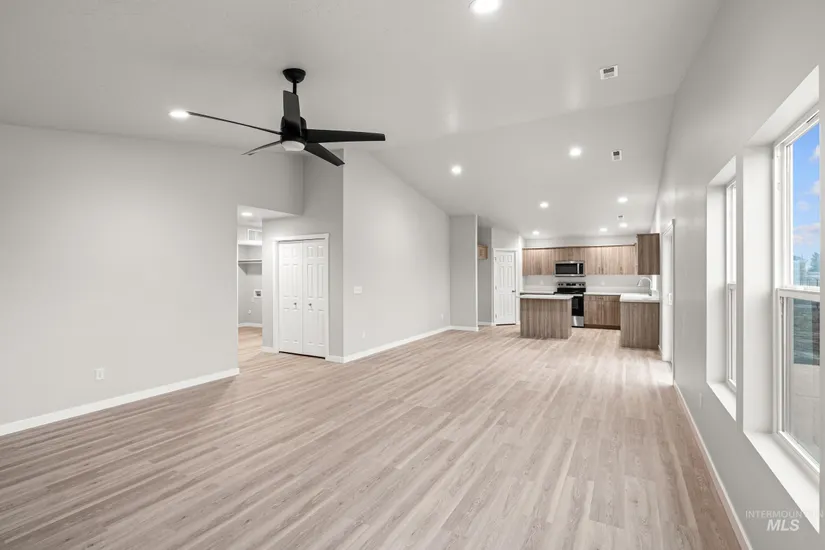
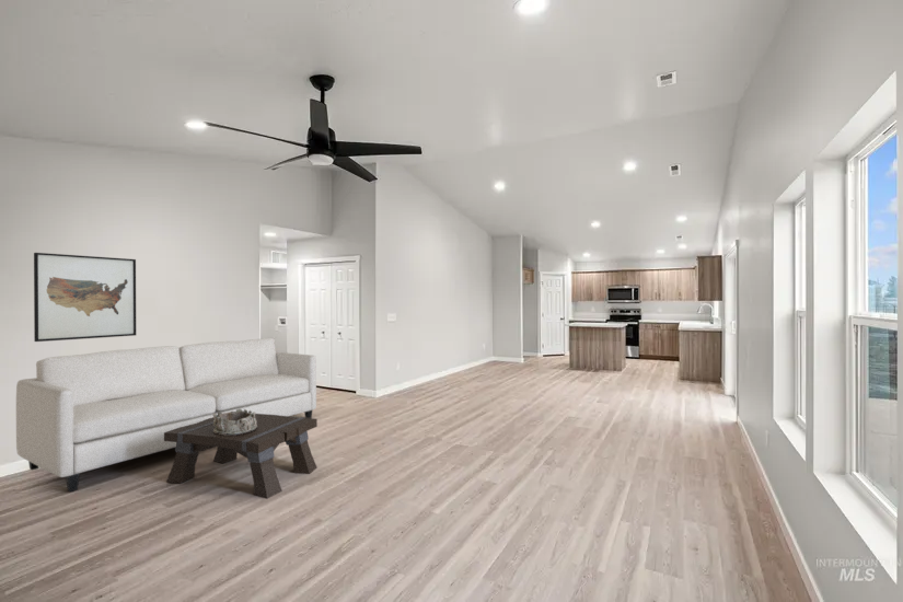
+ wall art (89, 297)
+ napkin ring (235, 420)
+ sofa (193, 393)
+ coffee table (244, 450)
